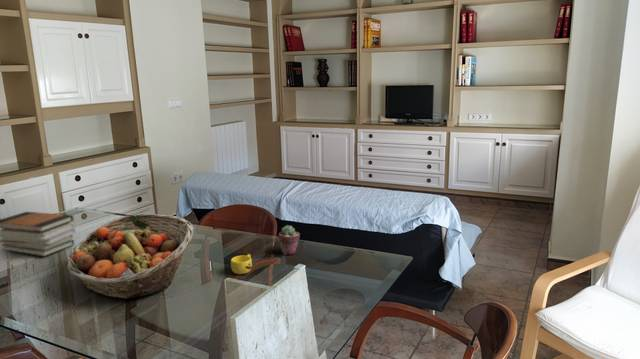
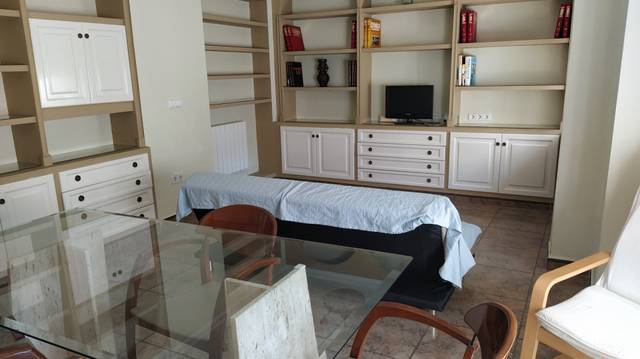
- book stack (36, 233)
- cup (243, 263)
- fruit basket (132, 253)
- potted succulent (289, 239)
